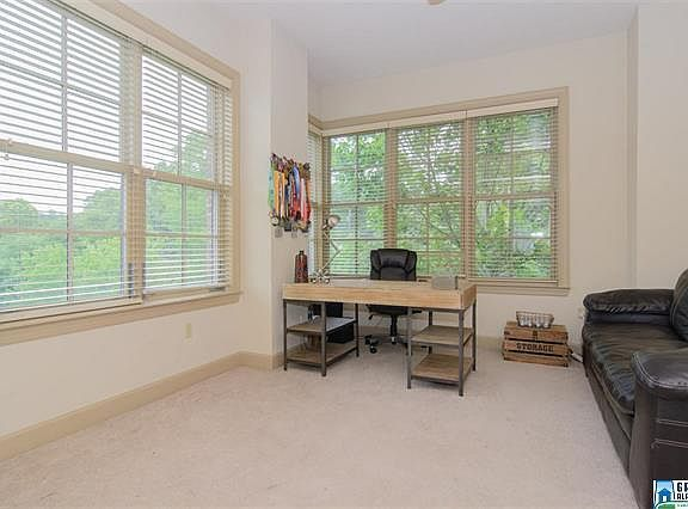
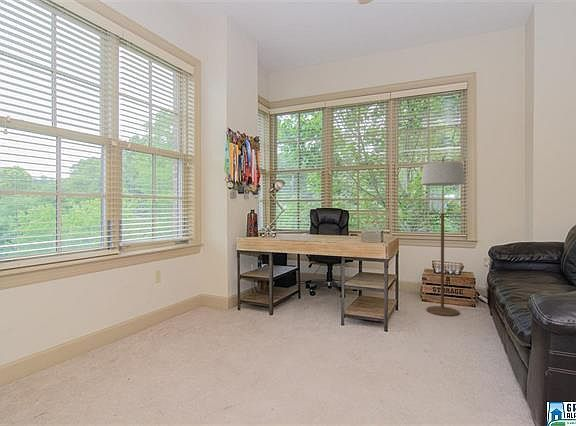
+ floor lamp (442, 233)
